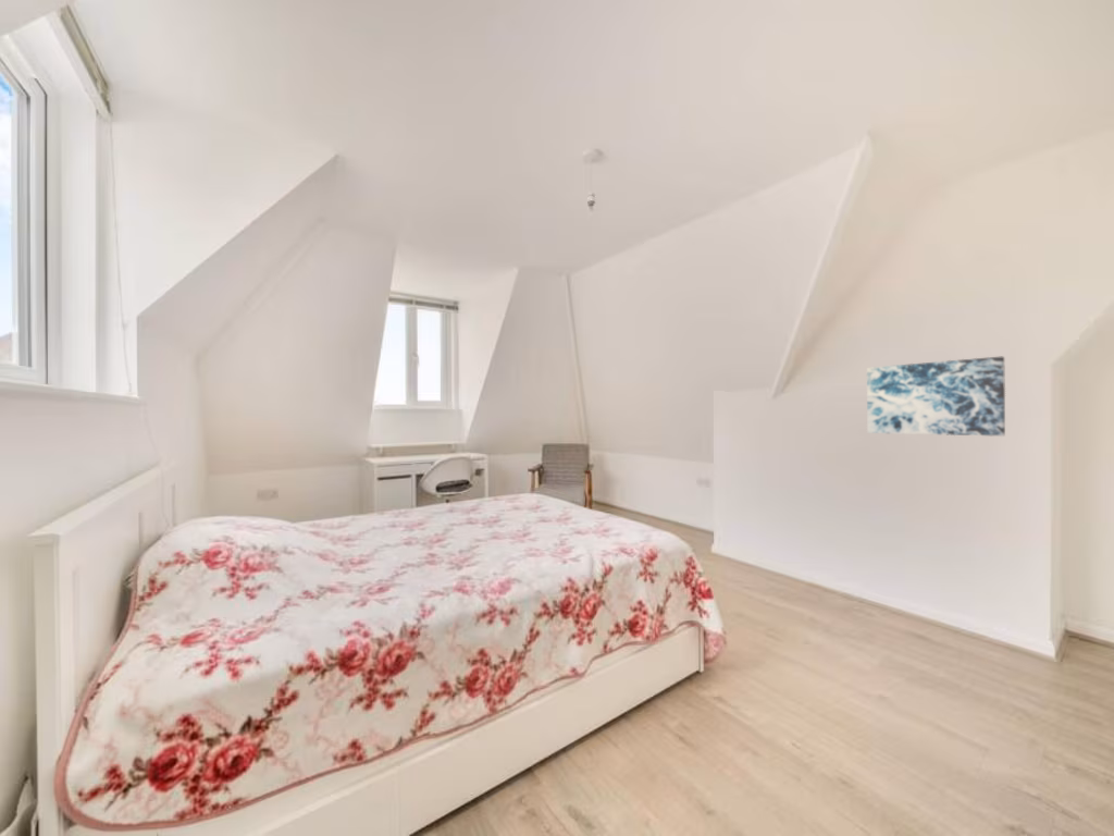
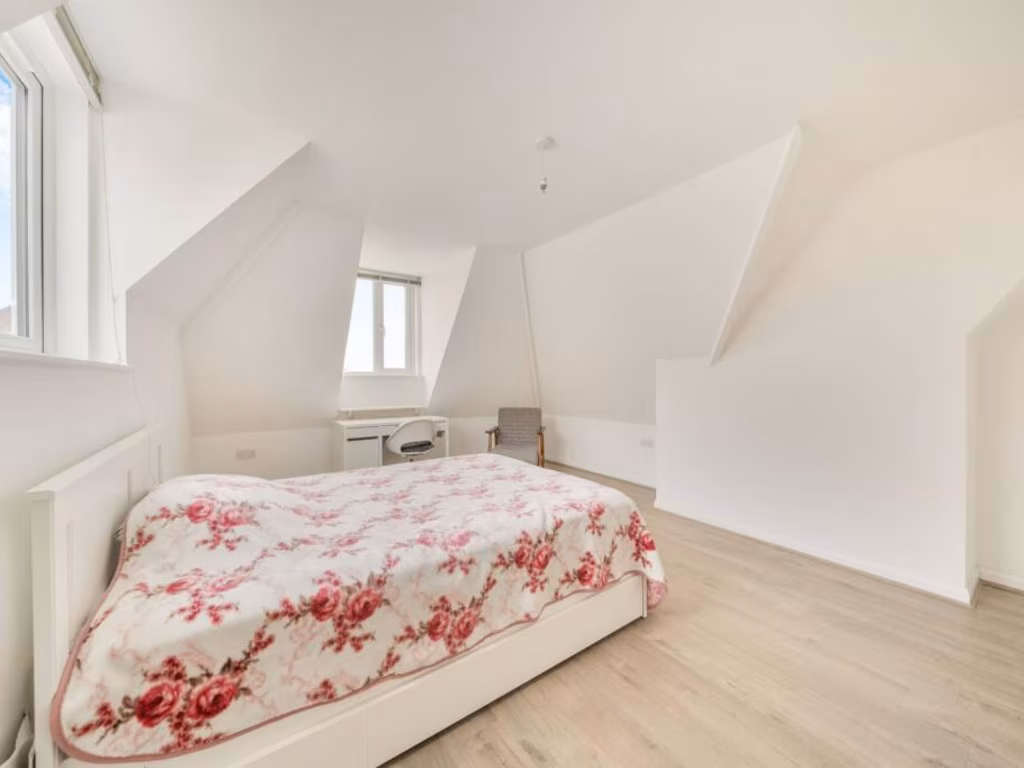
- wall art (929, 398)
